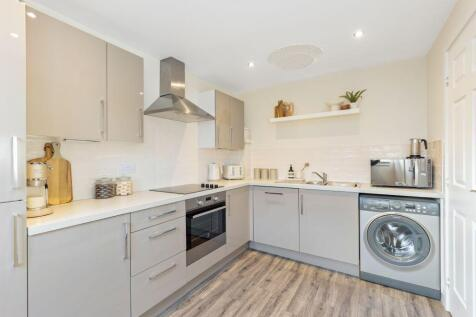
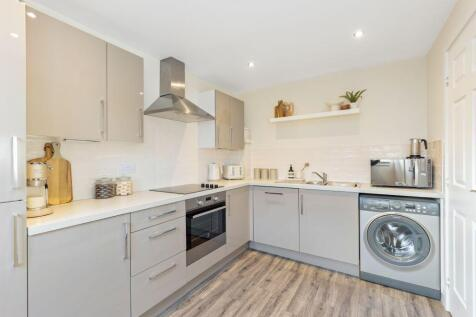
- ceiling light (294, 60)
